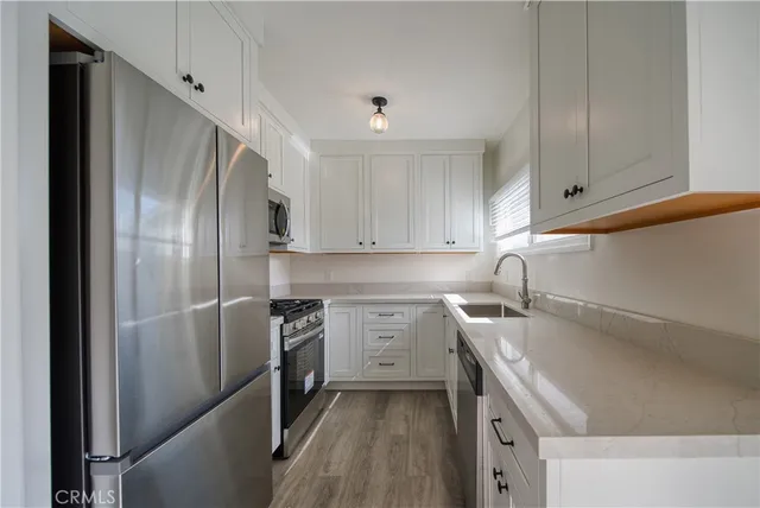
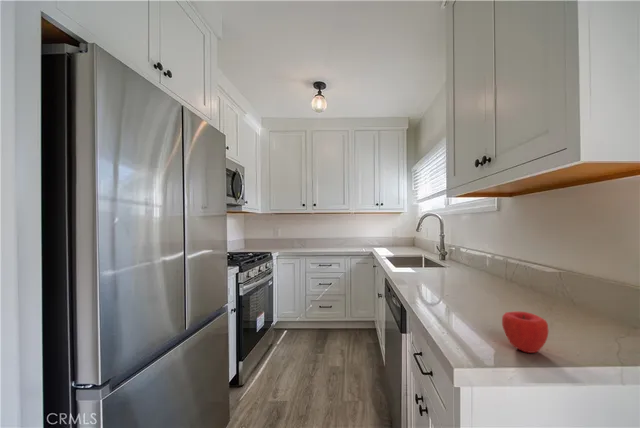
+ apple (524, 331)
